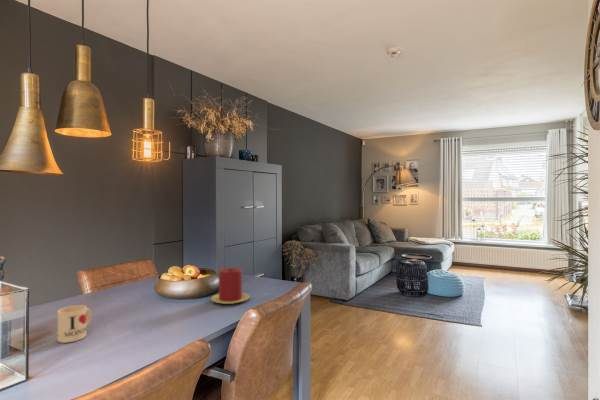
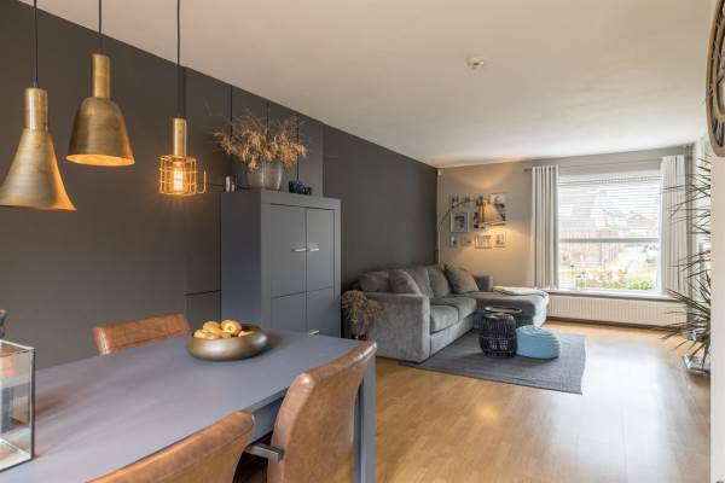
- mug (76, 321)
- candle (230, 285)
